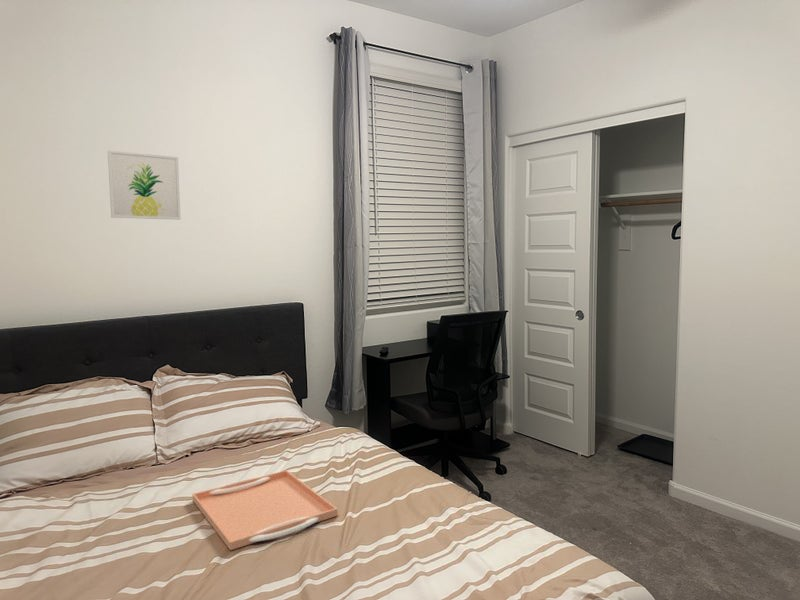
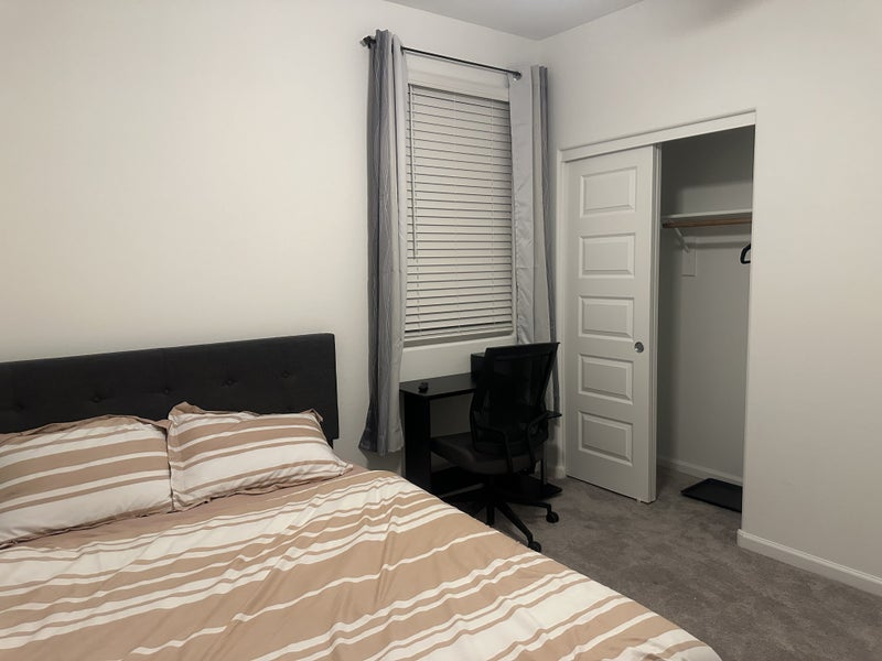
- wall art (145, 186)
- serving tray (262, 504)
